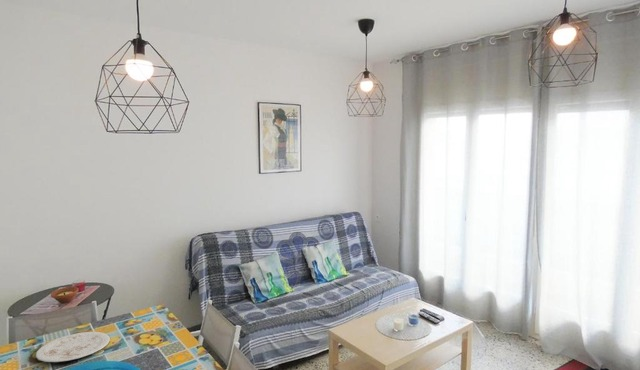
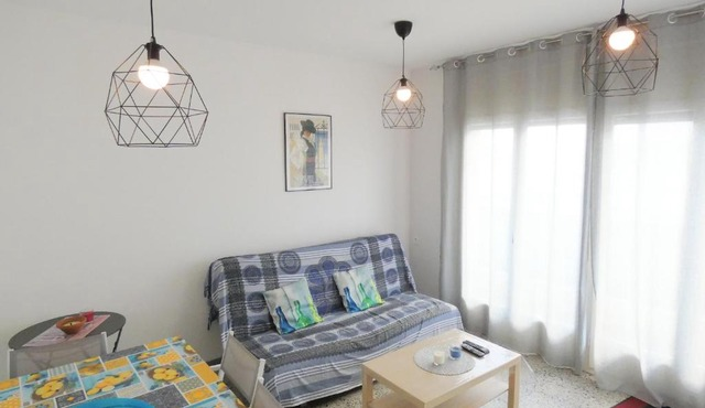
- plate (74, 346)
